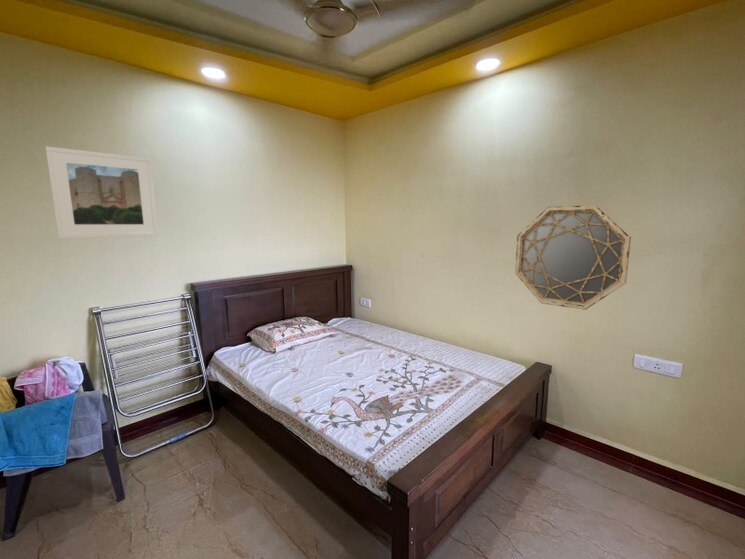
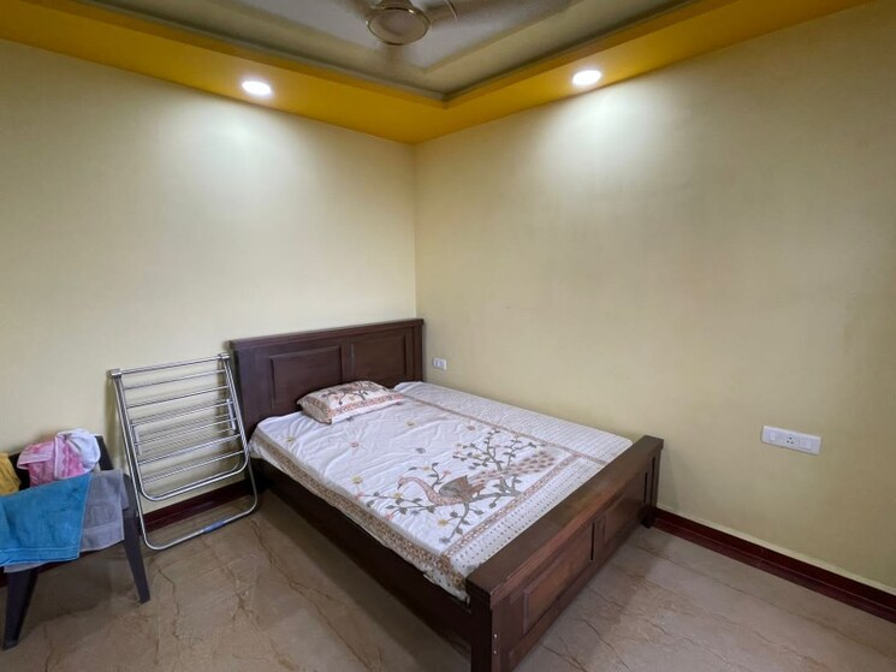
- home mirror (567, 257)
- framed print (107, 195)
